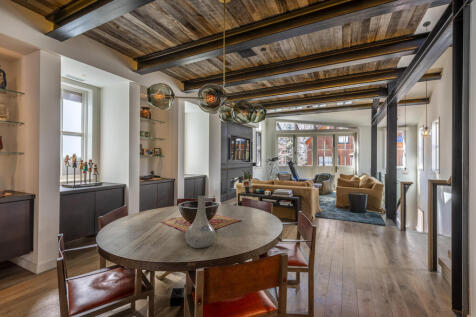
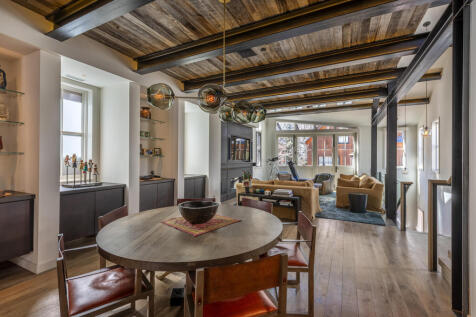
- vase (200, 220)
